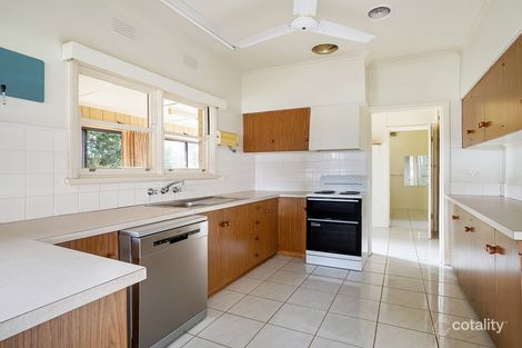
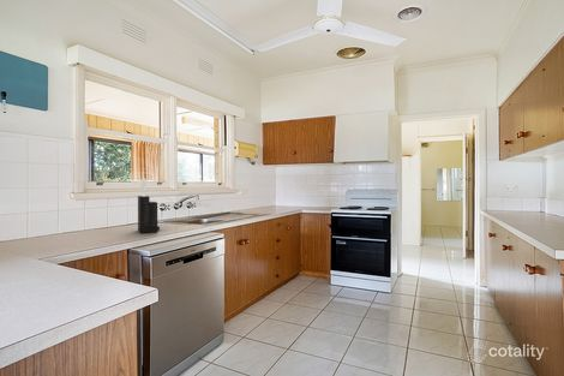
+ knife block (149, 204)
